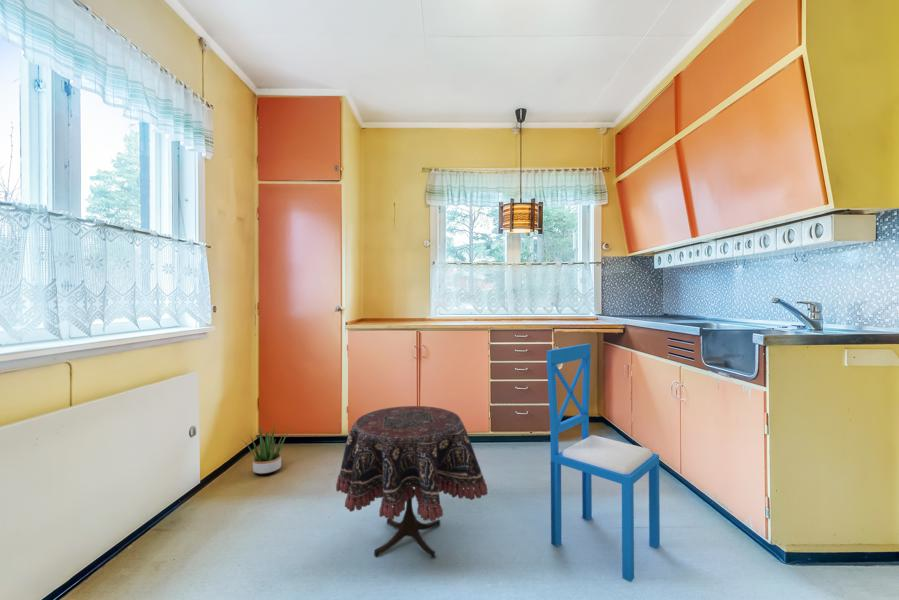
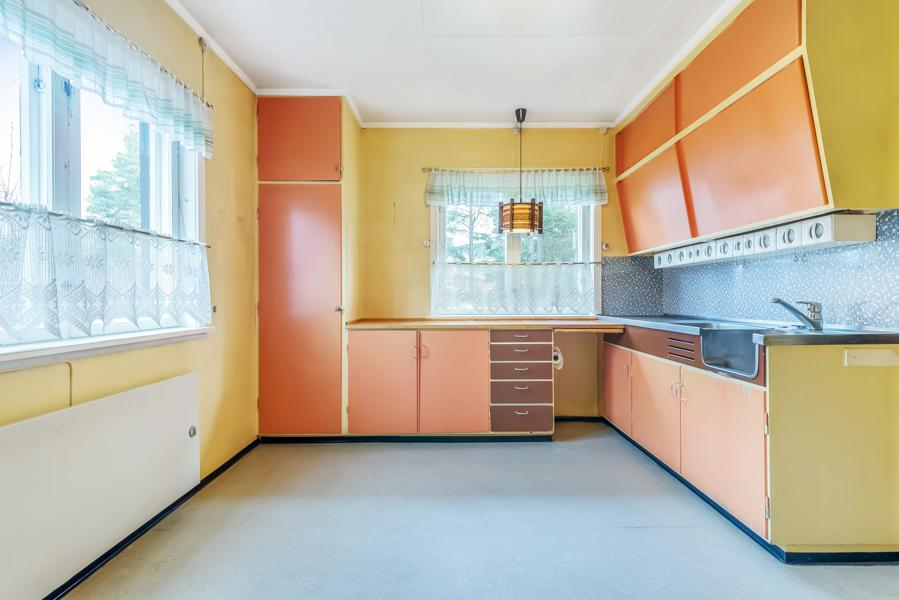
- dining chair (601, 446)
- side table (413, 478)
- potted plant (267, 448)
